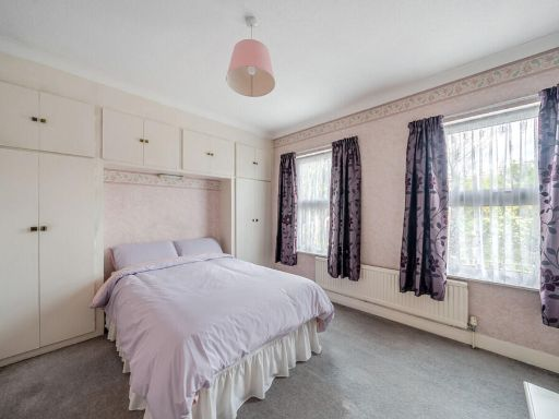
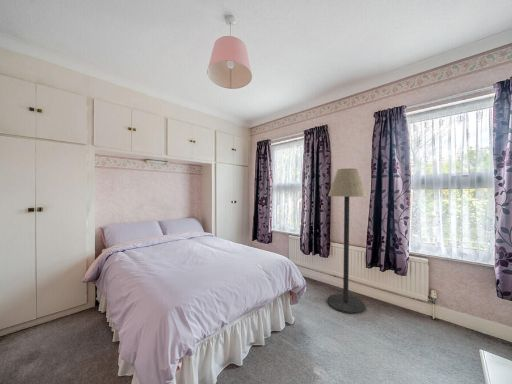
+ floor lamp (346, 236)
